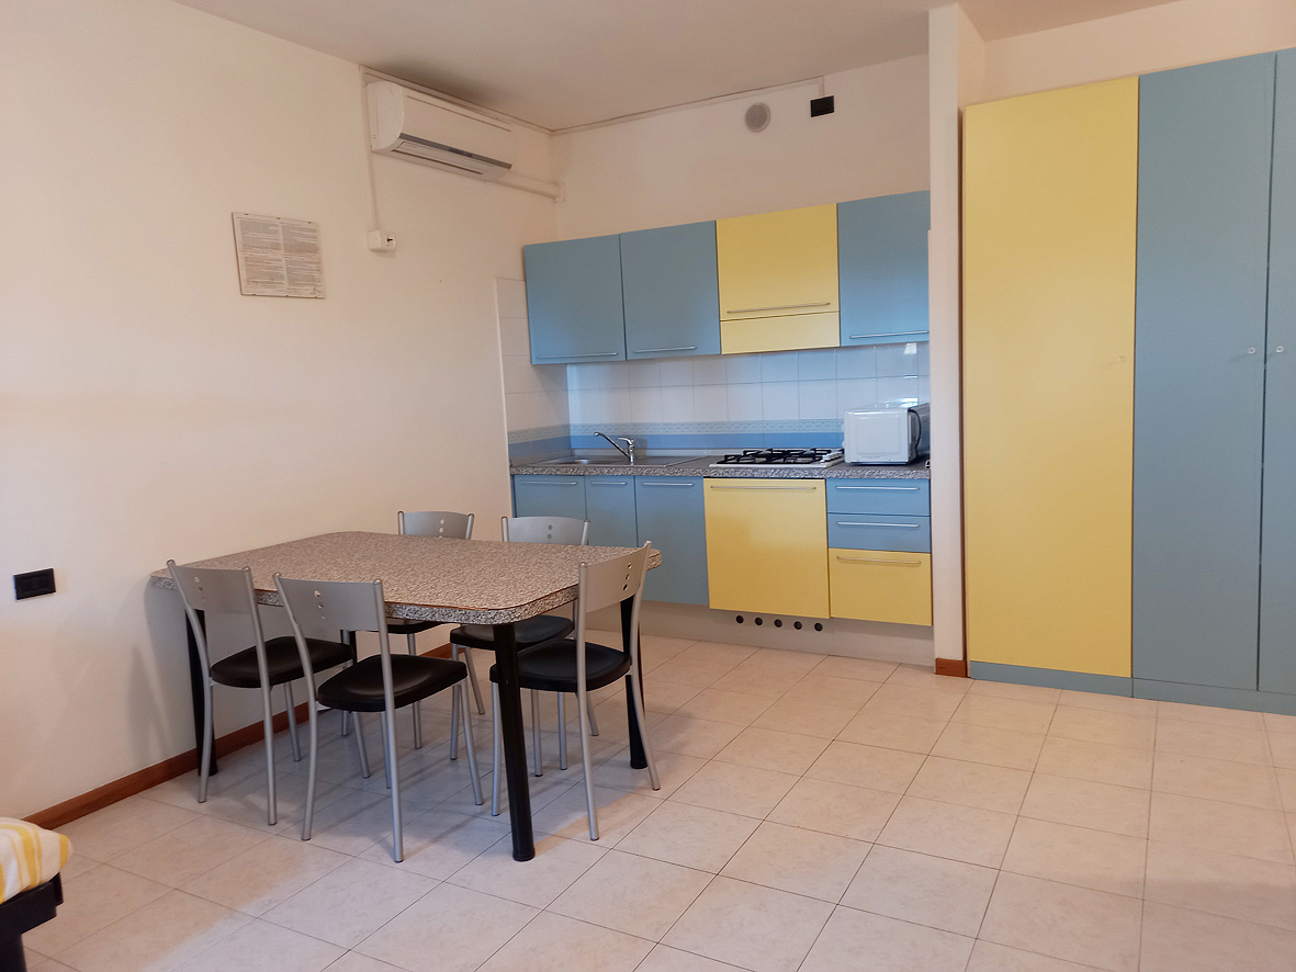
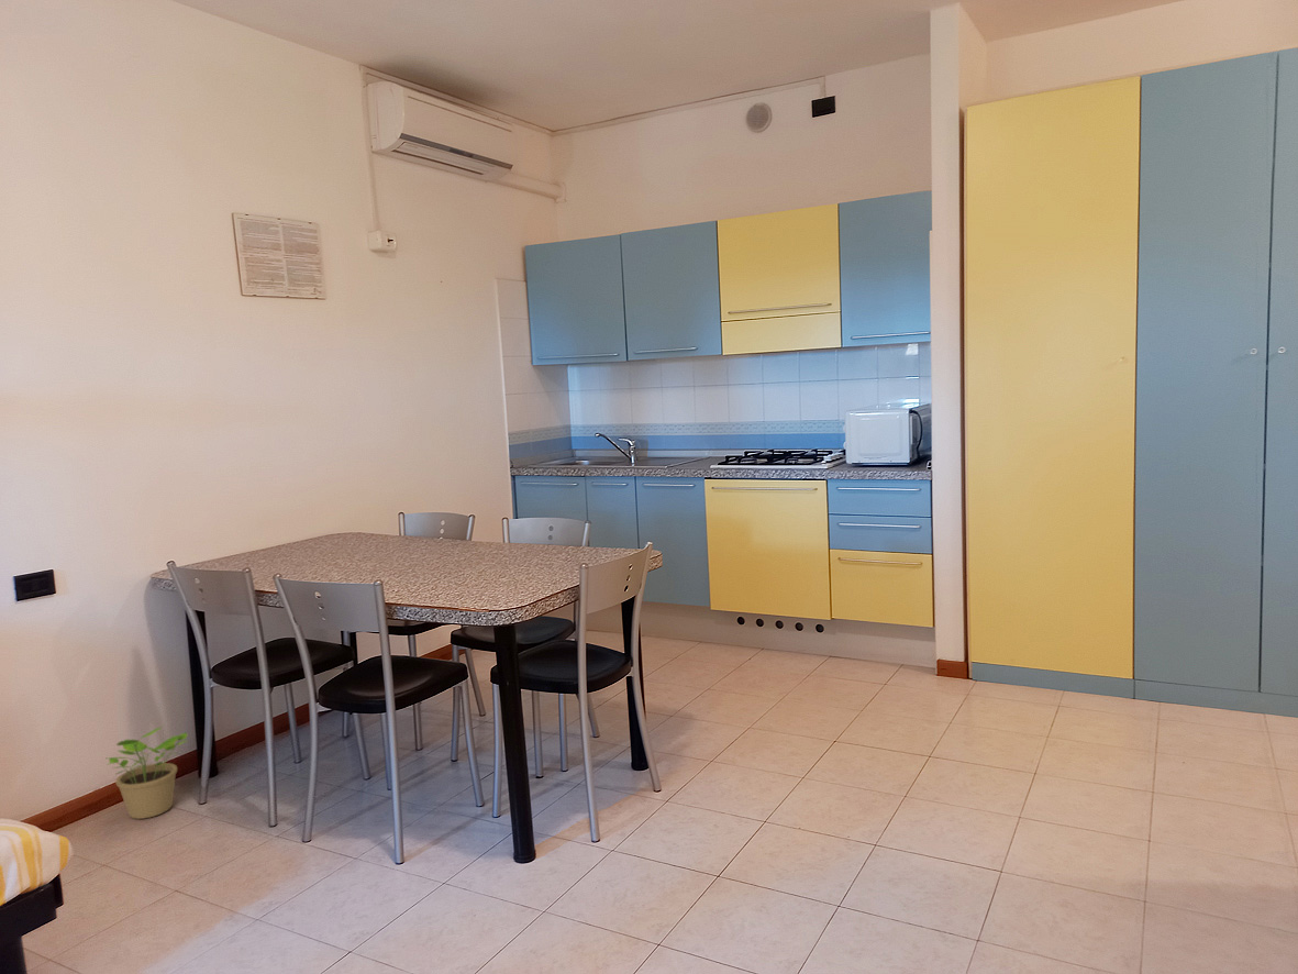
+ potted plant (141, 767)
